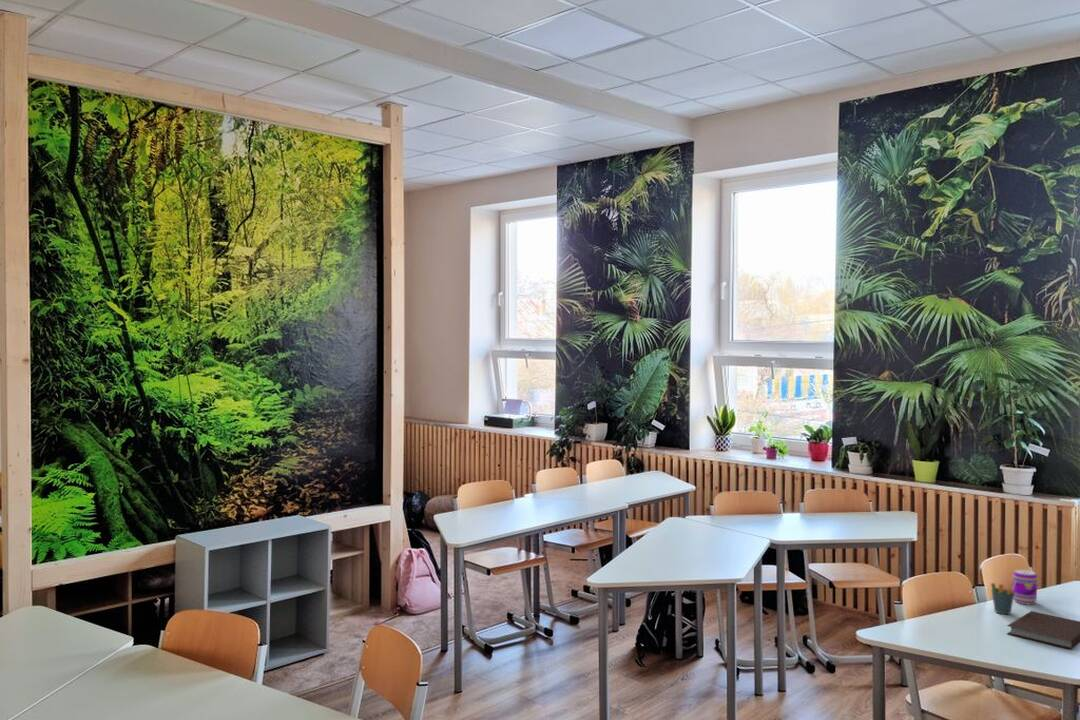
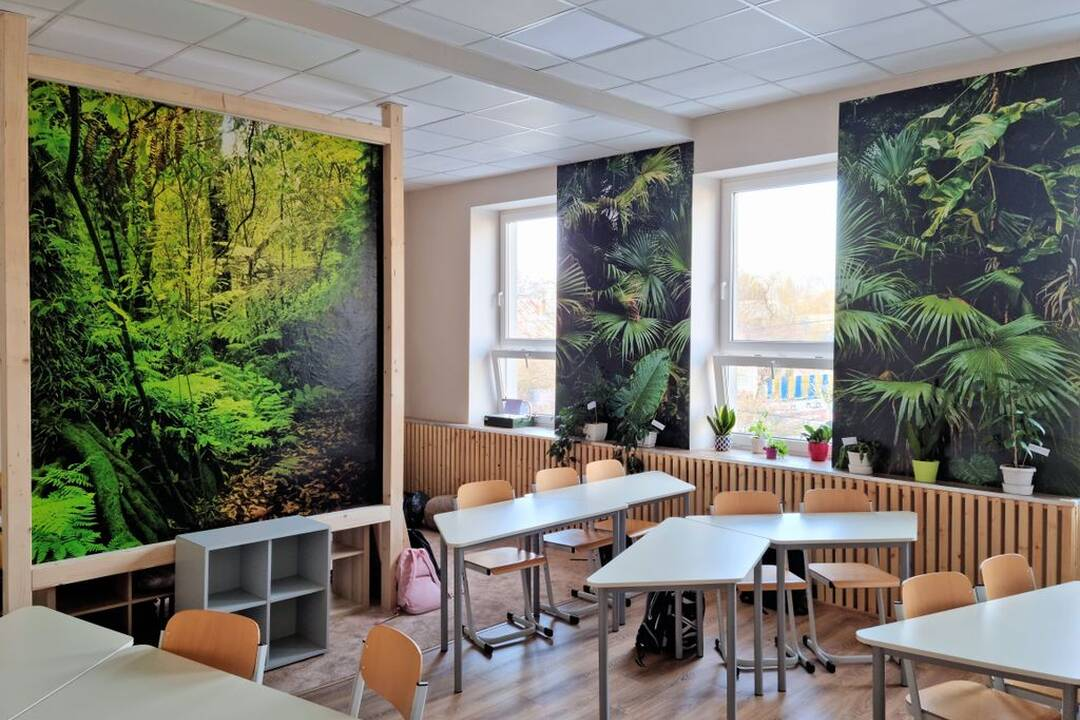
- notebook (1050, 629)
- beverage can (1024, 586)
- pen holder (1002, 596)
